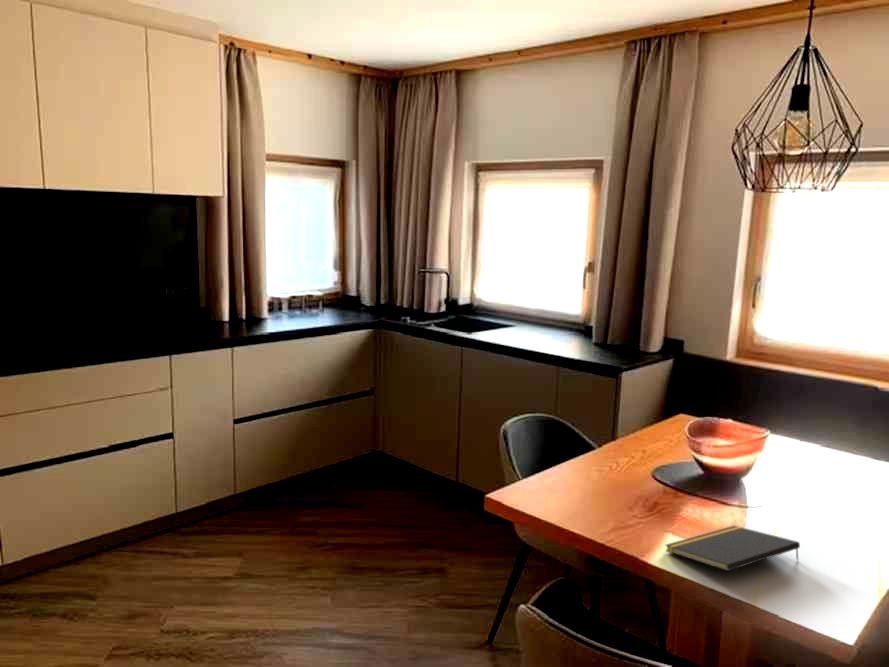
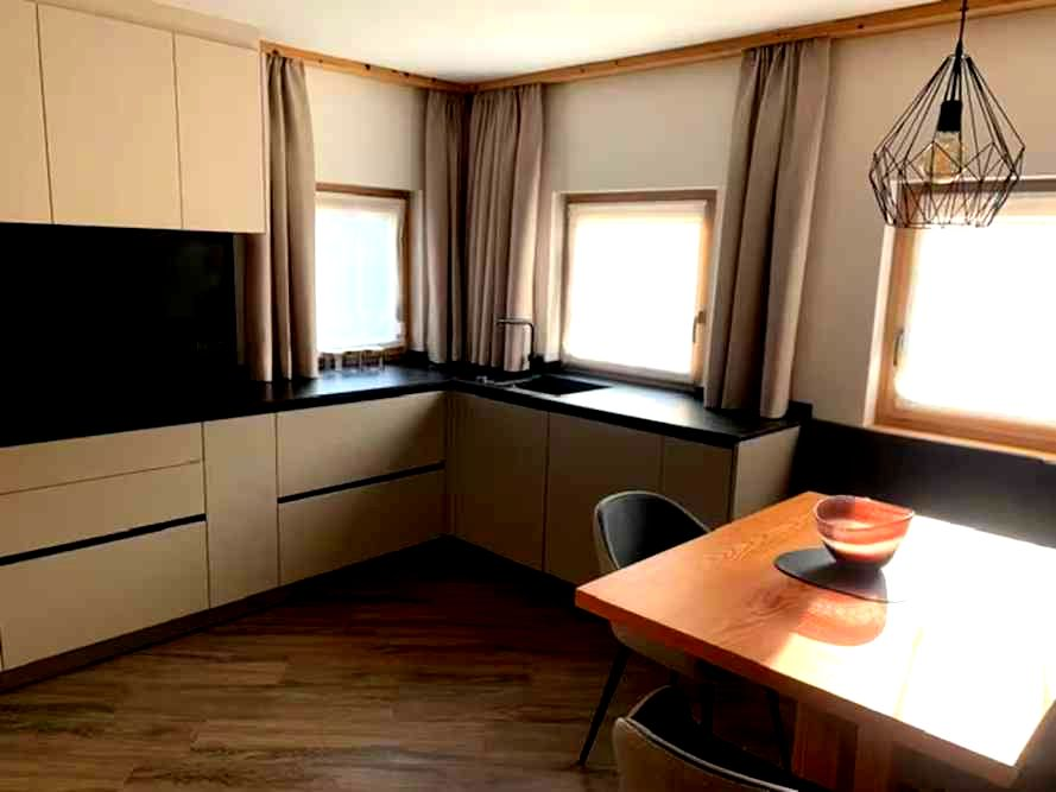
- notepad (731, 546)
